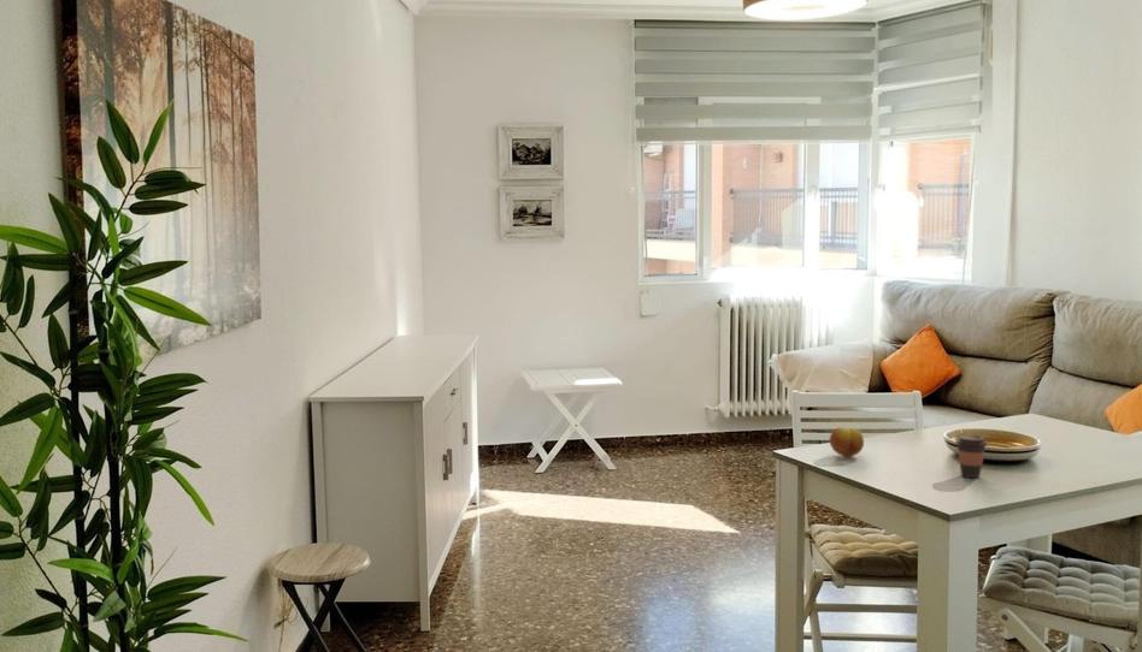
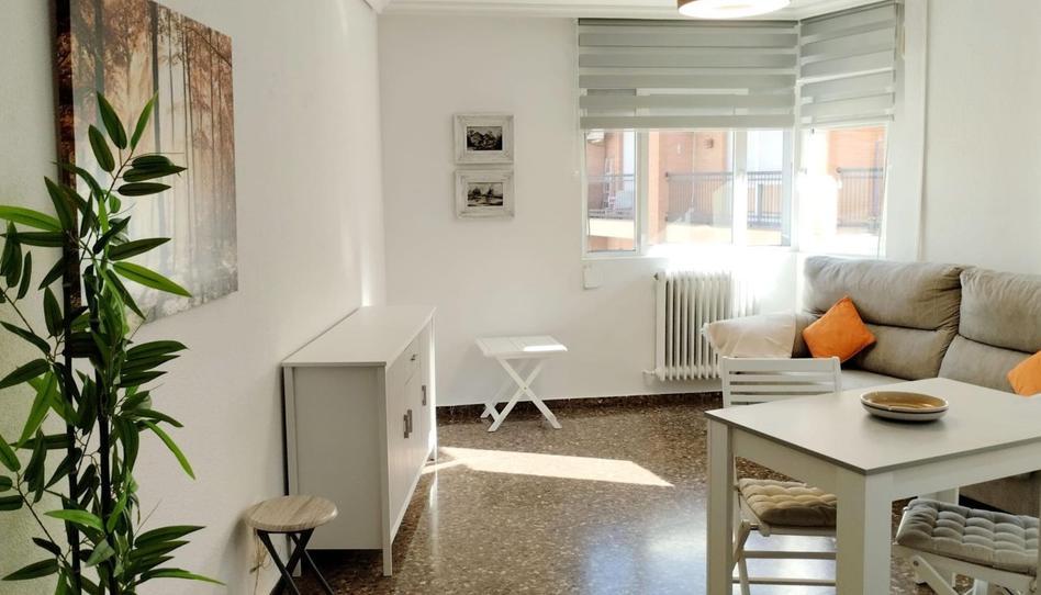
- fruit (846, 441)
- coffee cup (971, 456)
